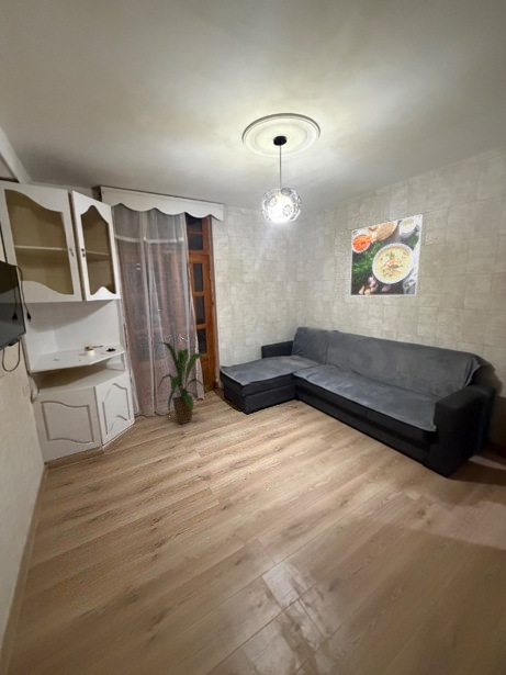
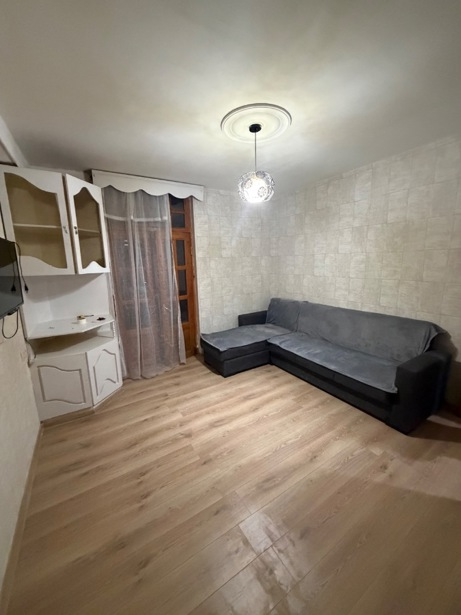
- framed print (382, 260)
- house plant (187, 379)
